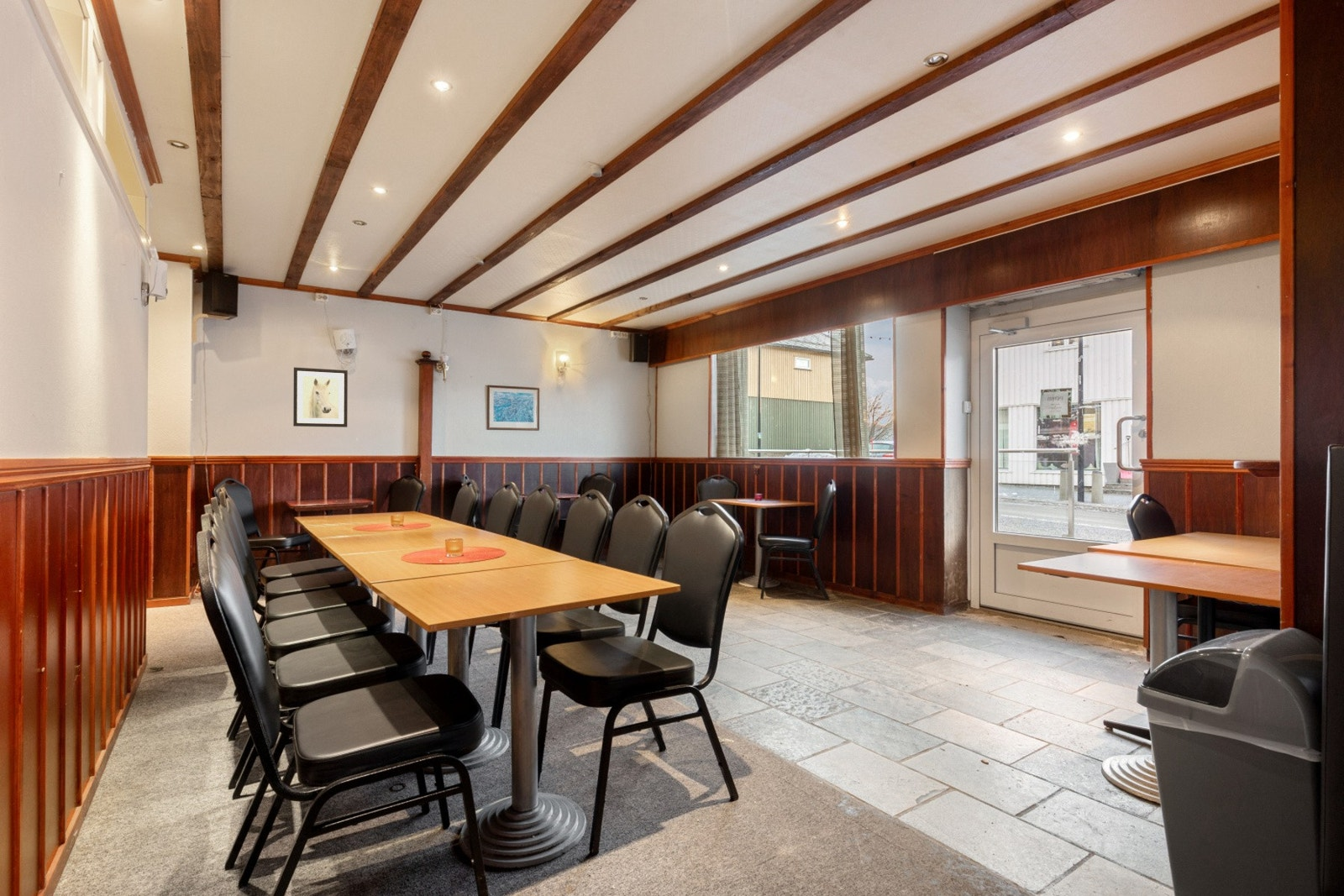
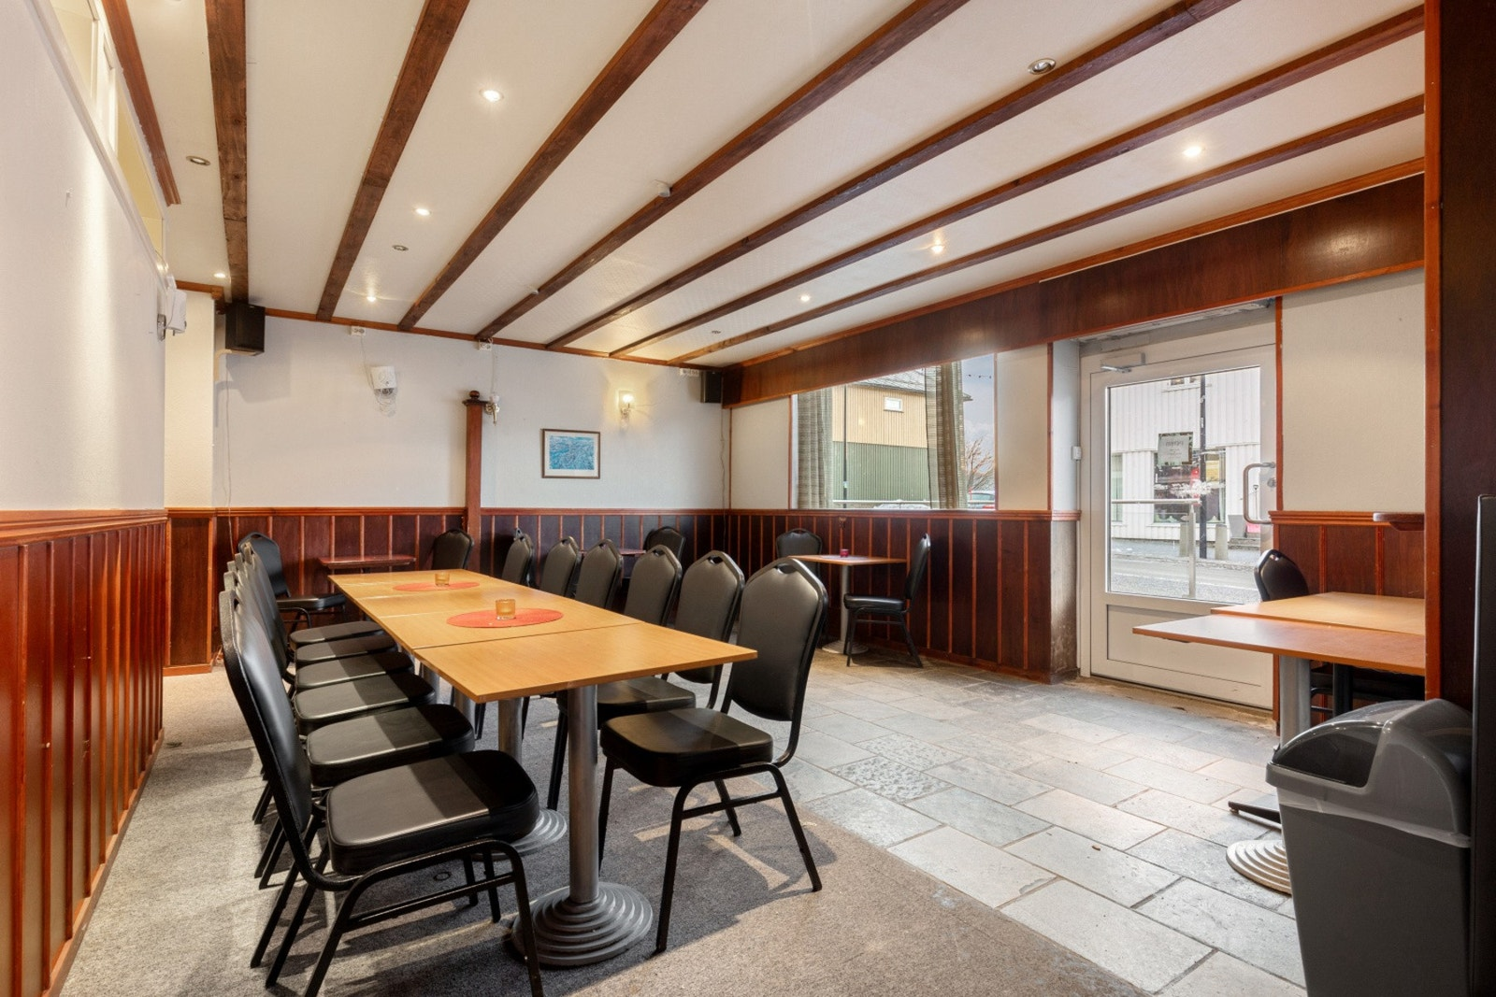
- wall art (321, 397)
